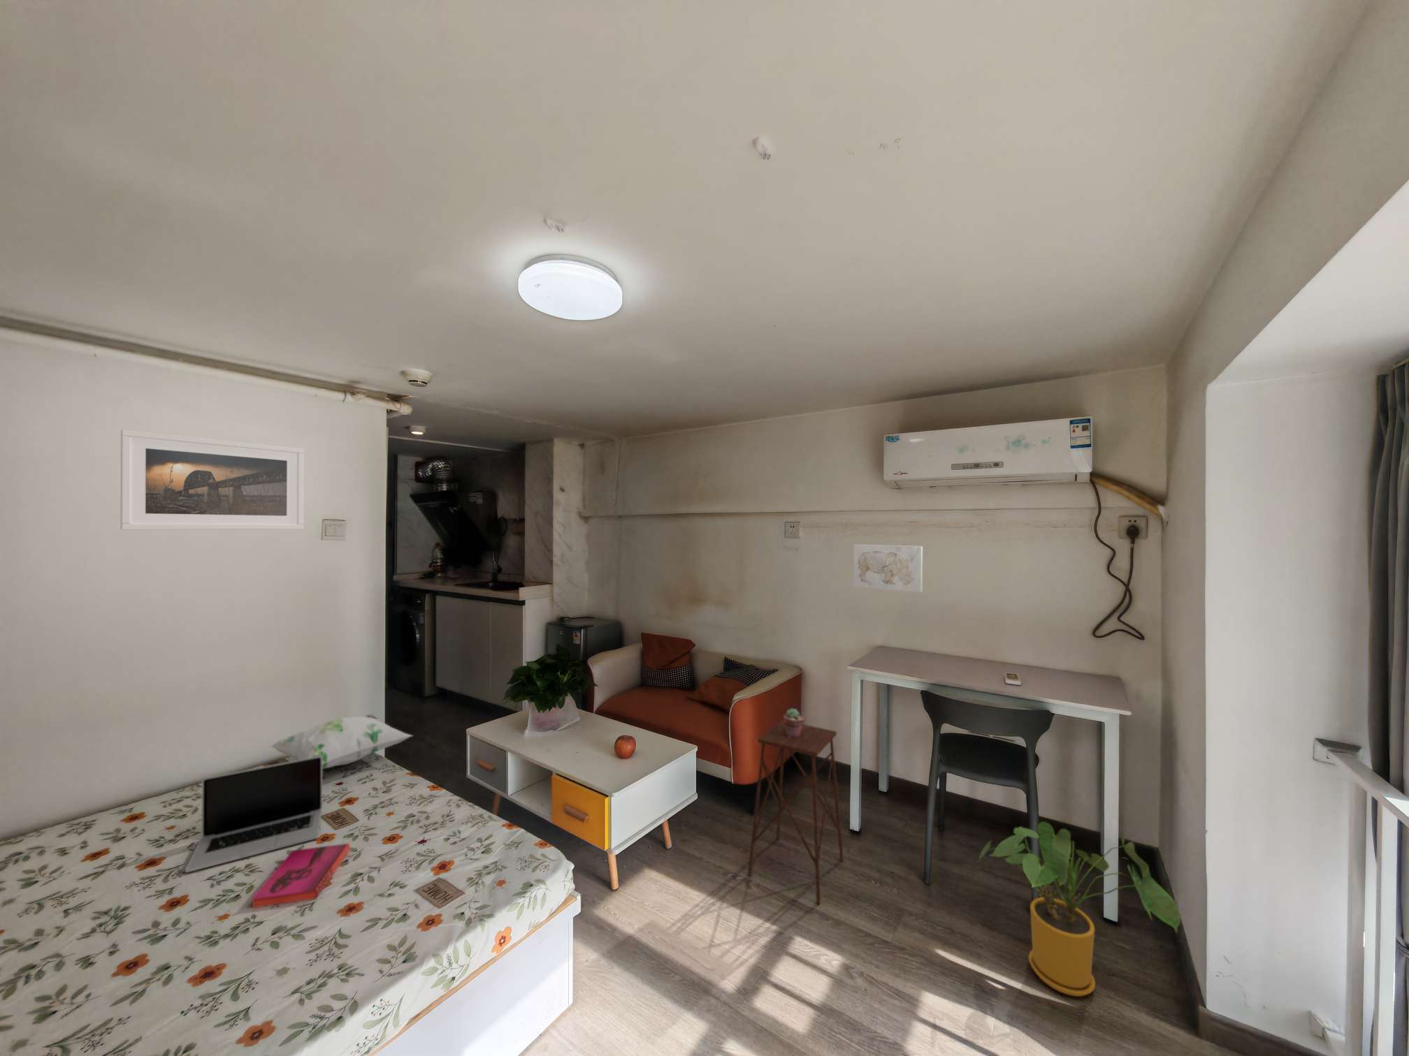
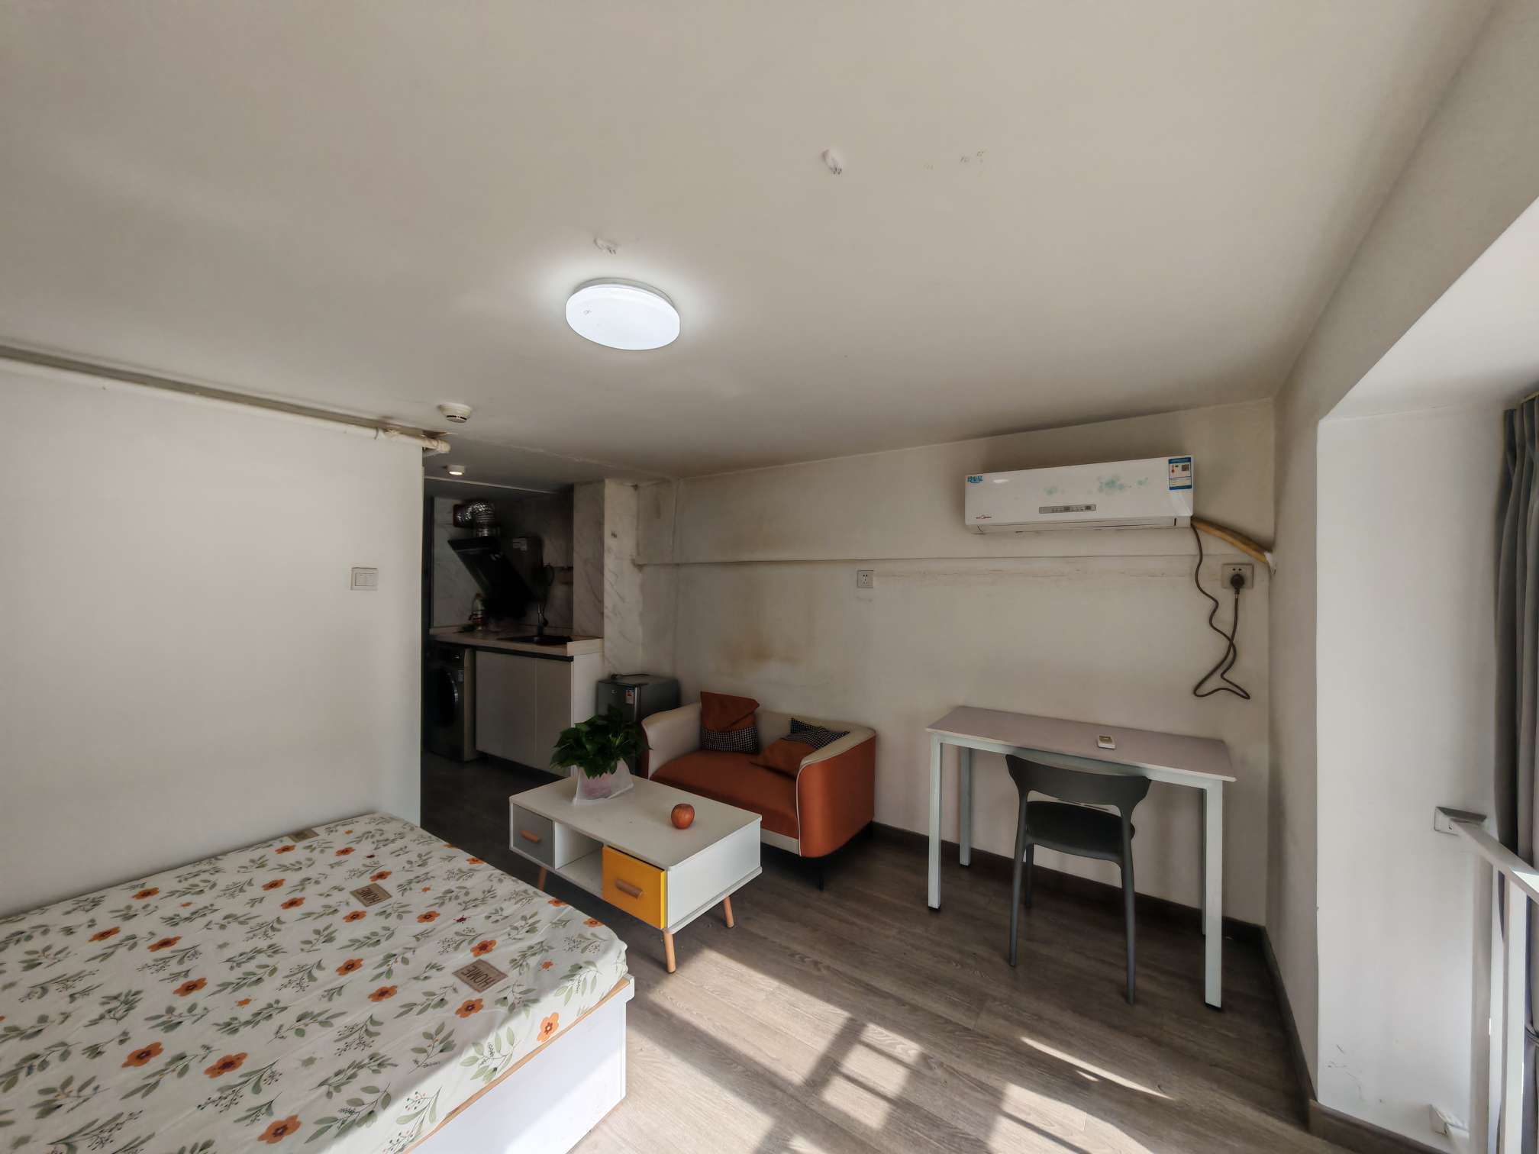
- wall art (886, 567)
- decorative pillow (343, 740)
- potted succulent (793, 721)
- laptop (260, 809)
- side table (793, 799)
- hardback book (304, 873)
- house plant (1066, 901)
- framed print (222, 485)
